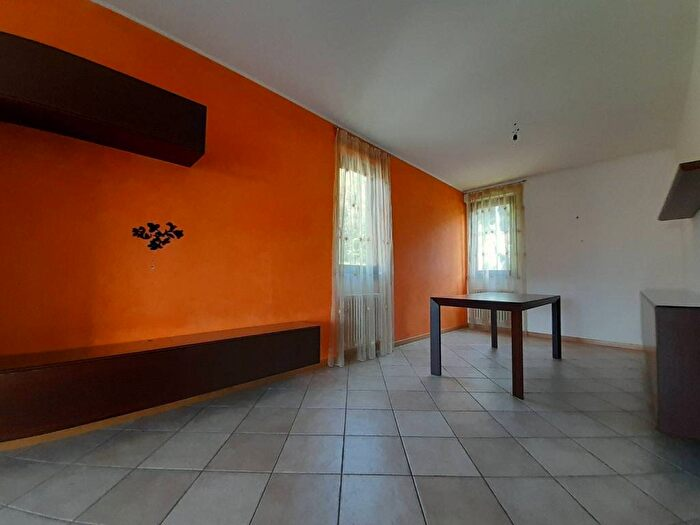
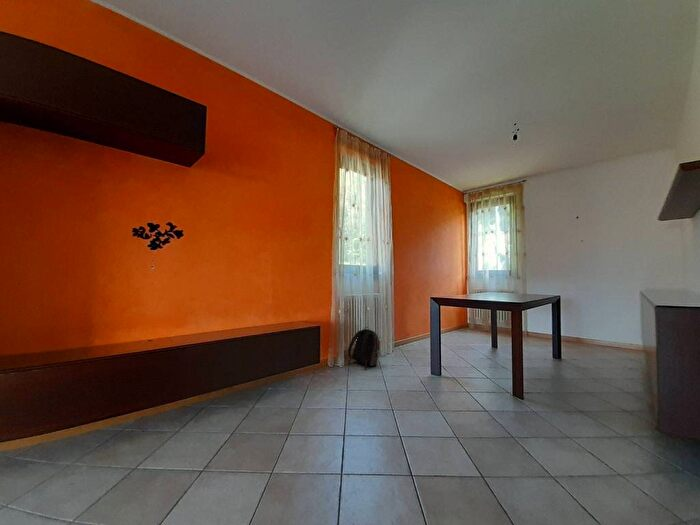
+ backpack (364, 345)
